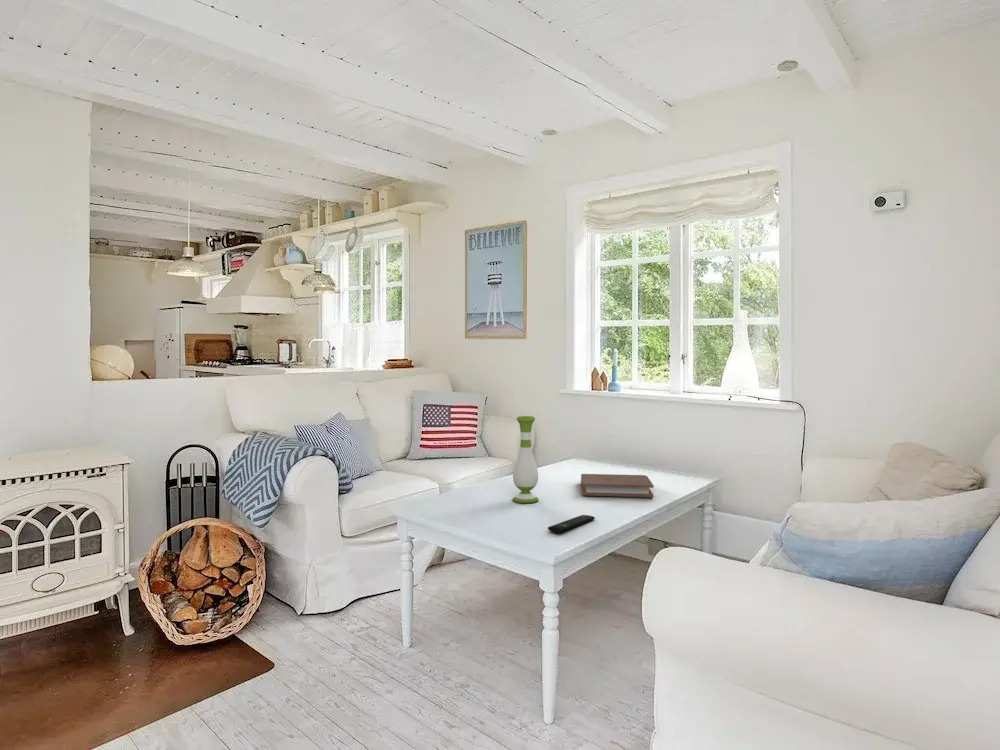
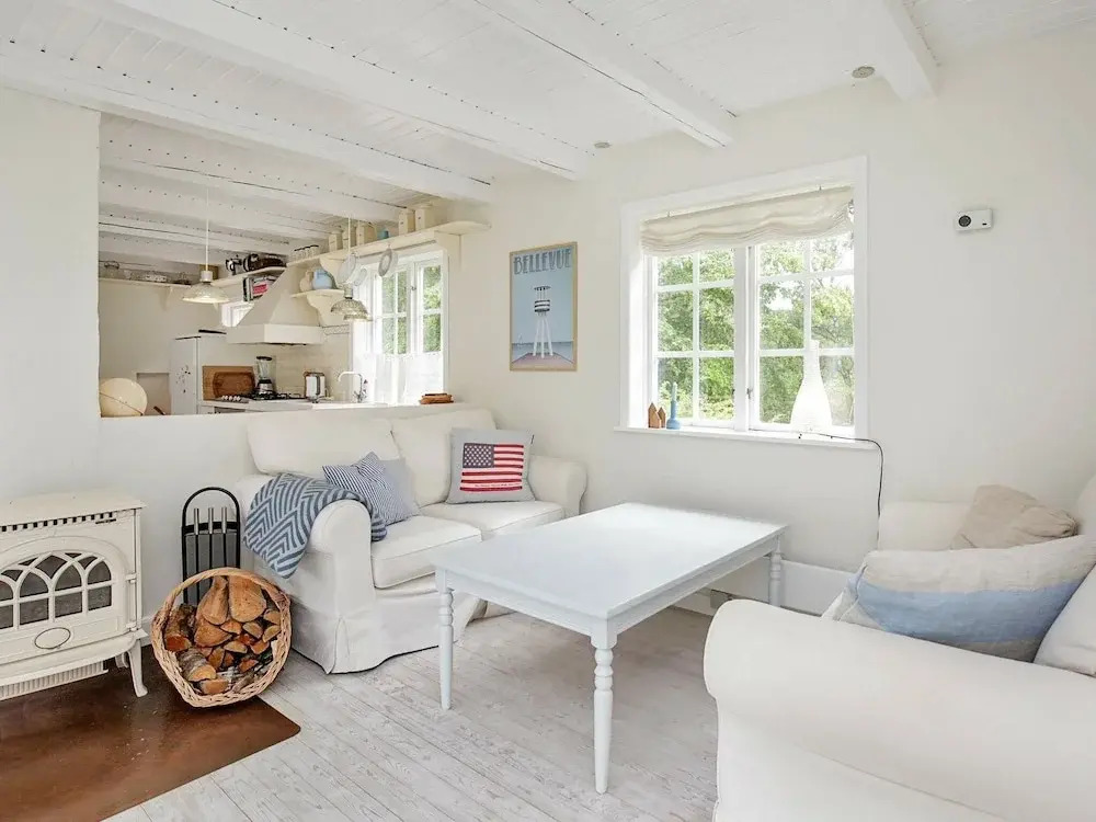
- remote control (572, 523)
- vase (525, 458)
- book (615, 484)
